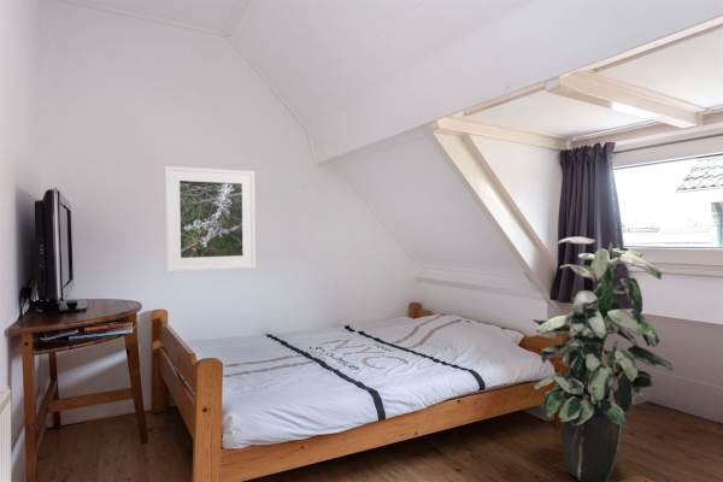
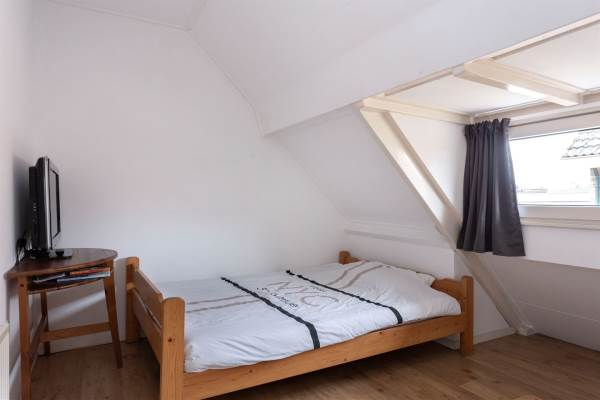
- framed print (212, 219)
- indoor plant (592, 354)
